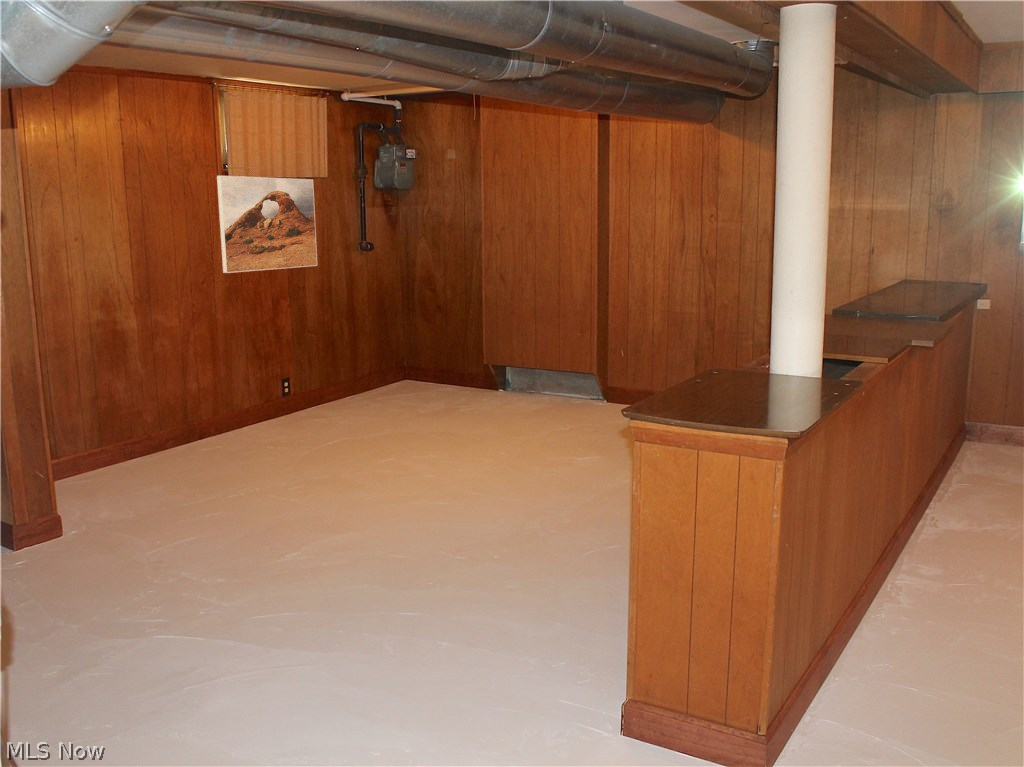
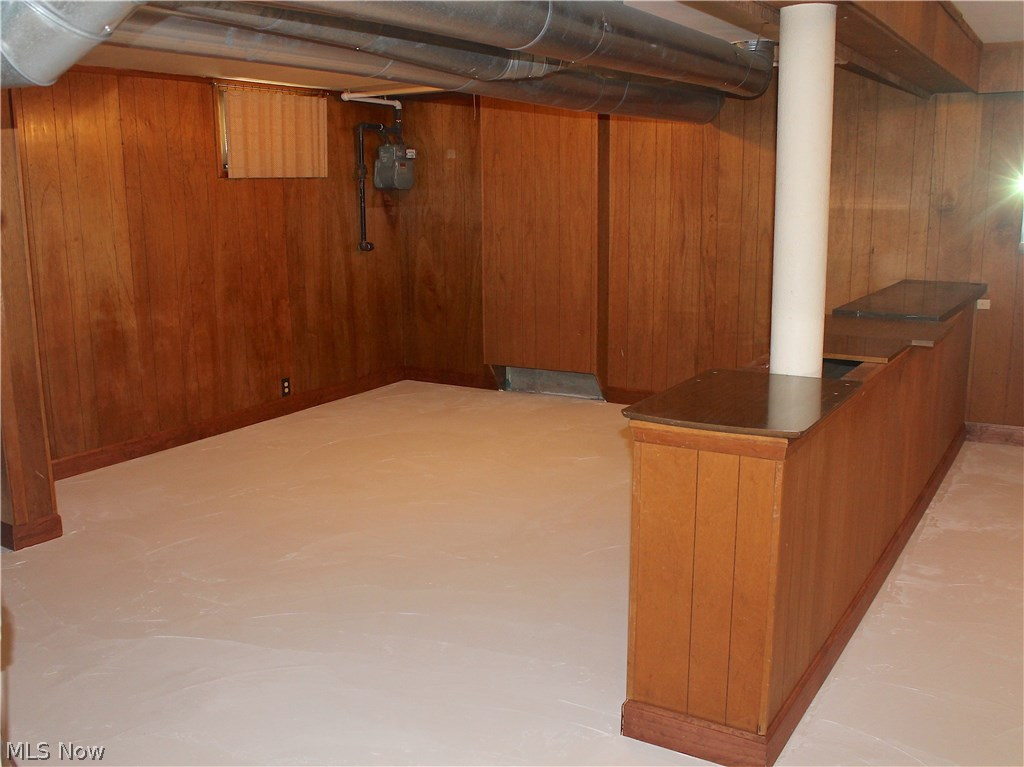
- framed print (270, 223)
